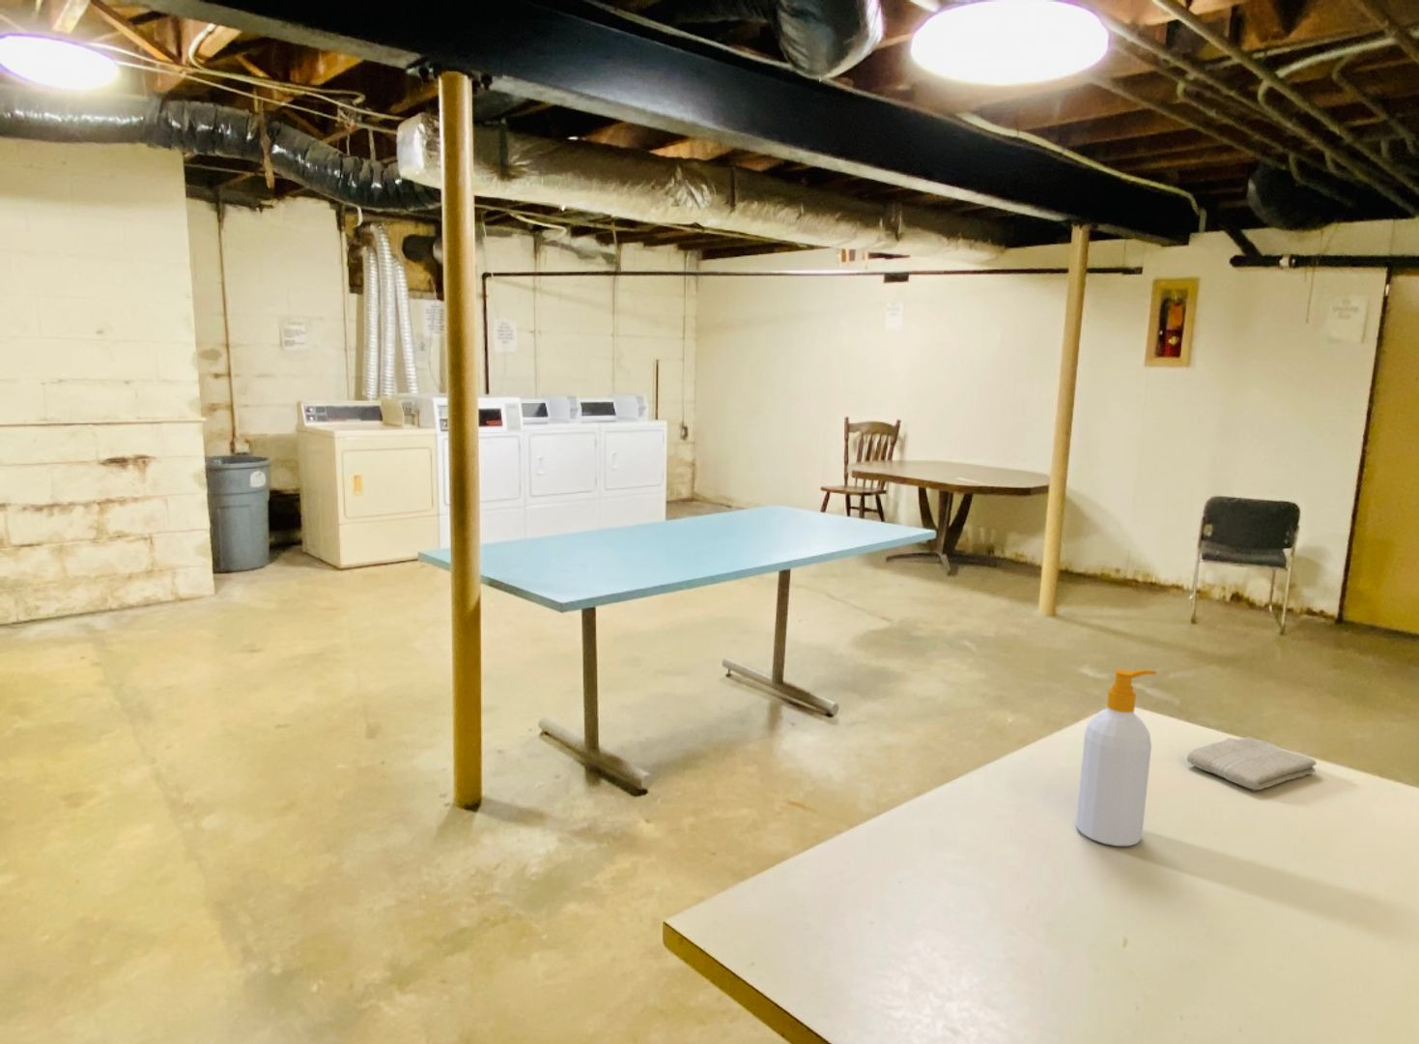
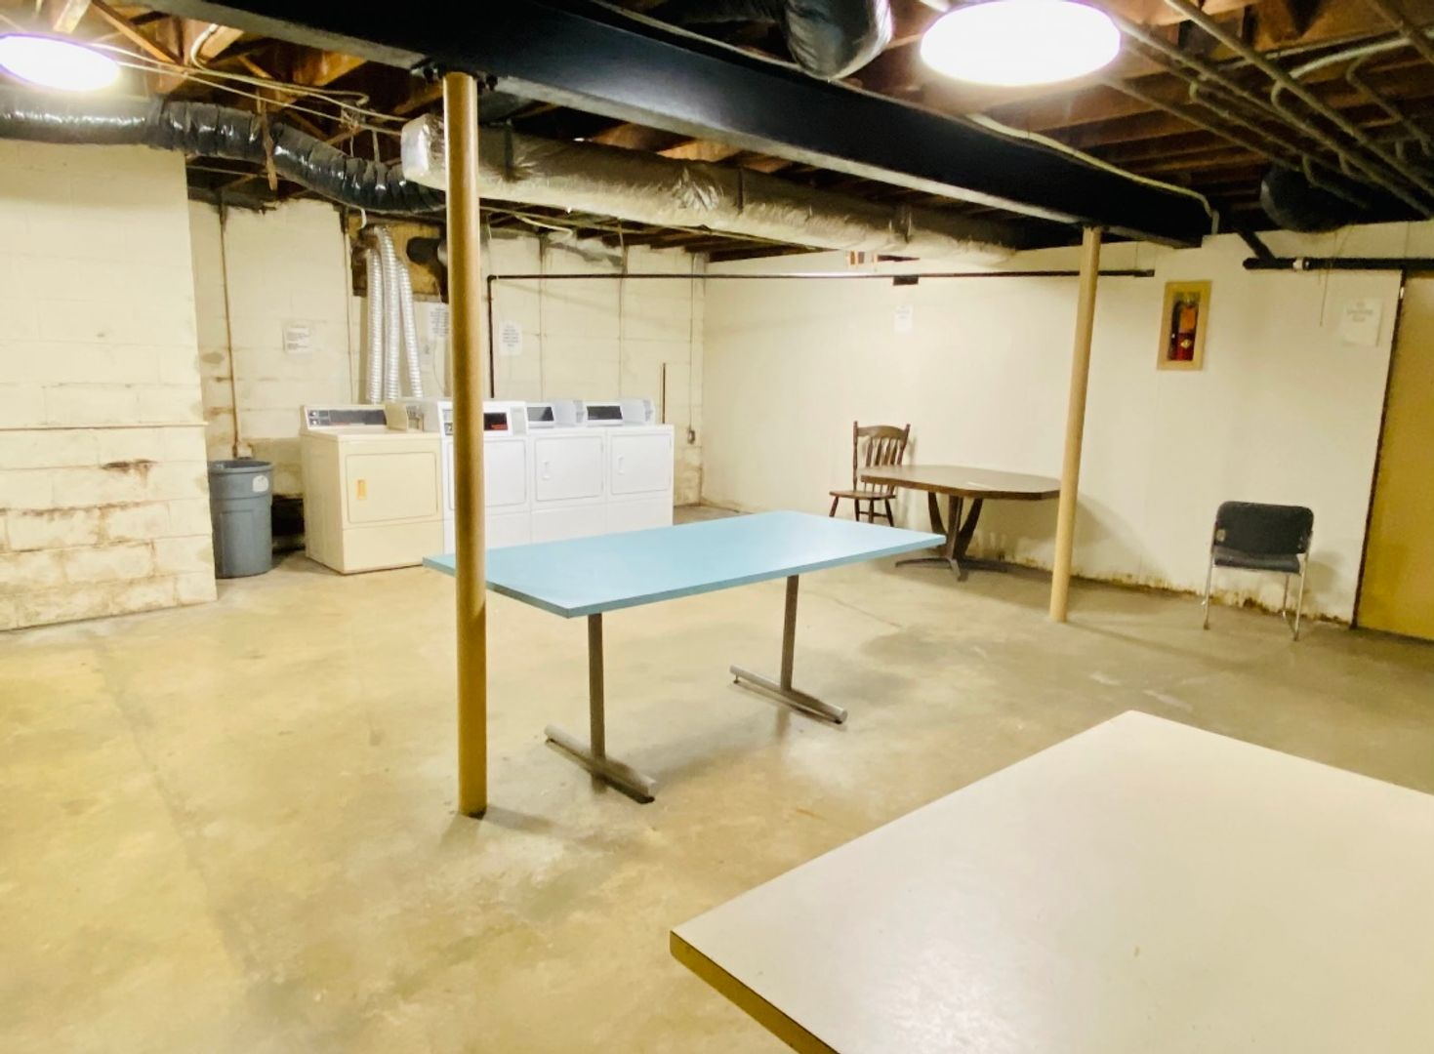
- soap bottle (1117, 752)
- washcloth (1252, 761)
